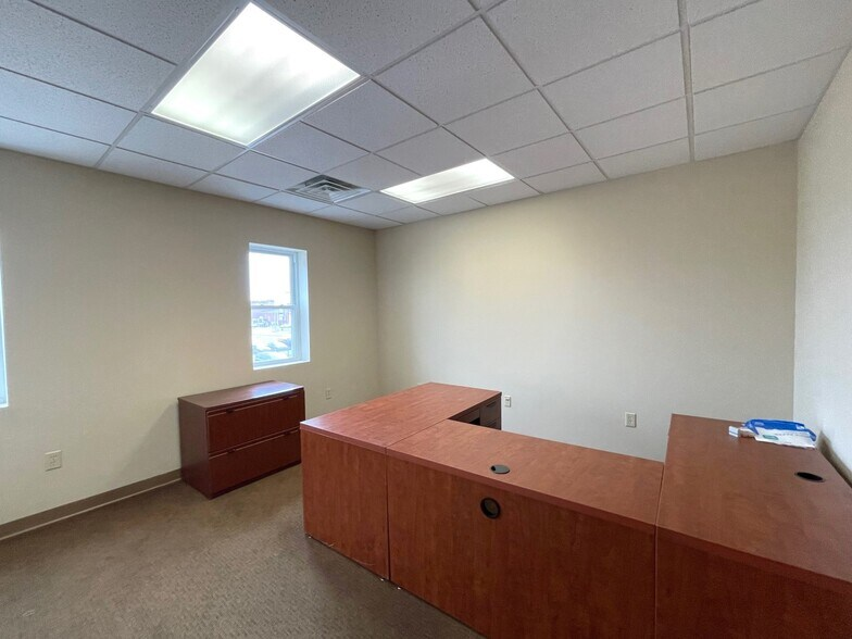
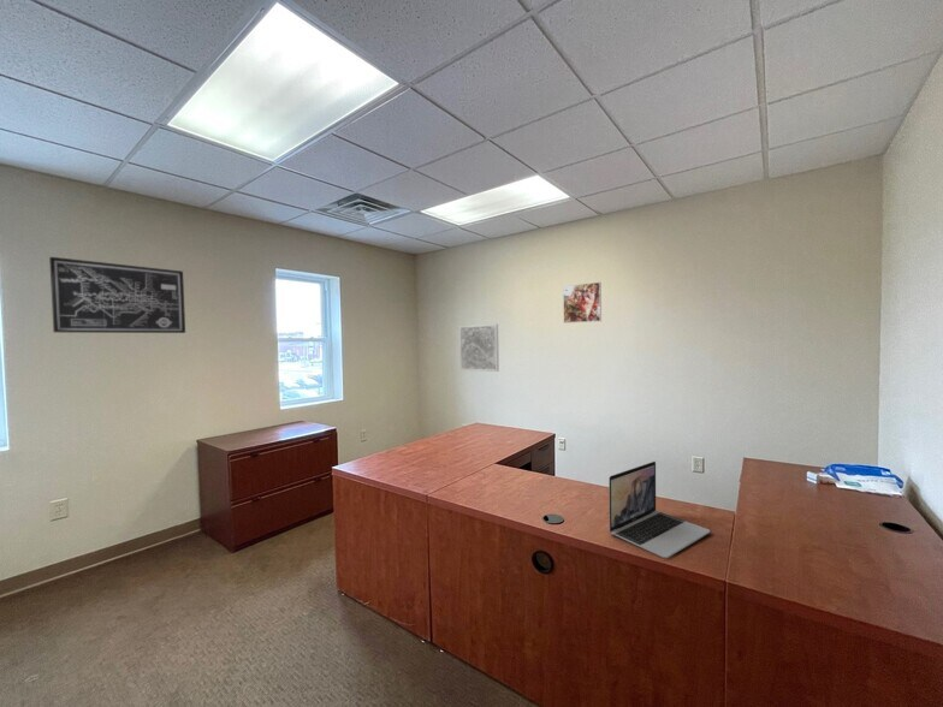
+ laptop (654, 504)
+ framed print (581, 303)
+ wall art (124, 298)
+ wall art (478, 347)
